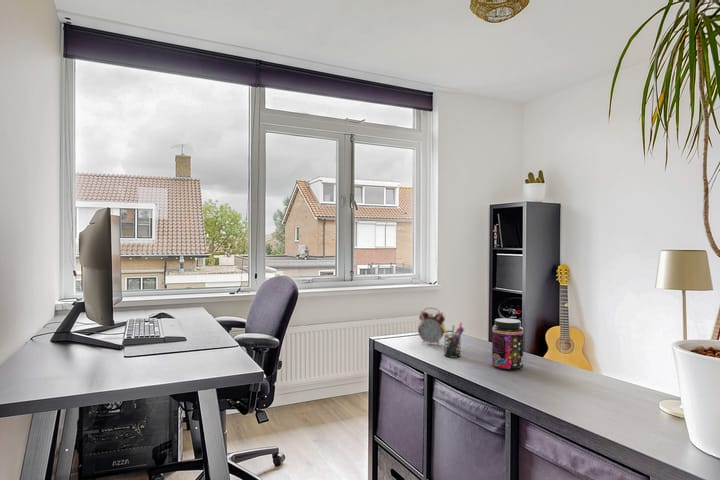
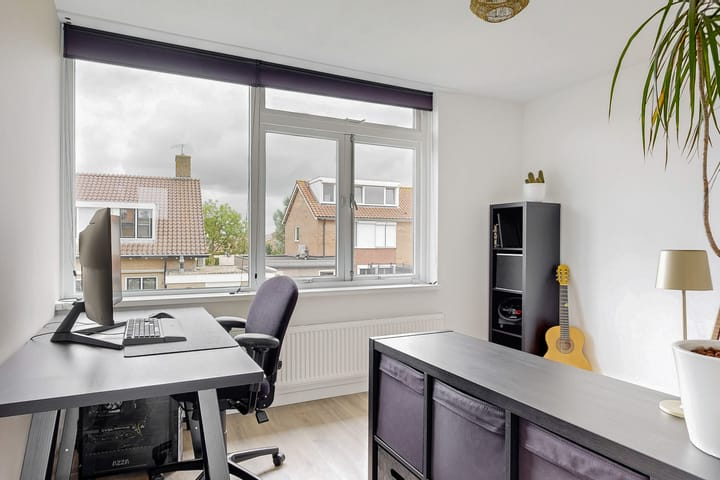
- pen holder (453, 338)
- jar (507, 343)
- alarm clock (431, 325)
